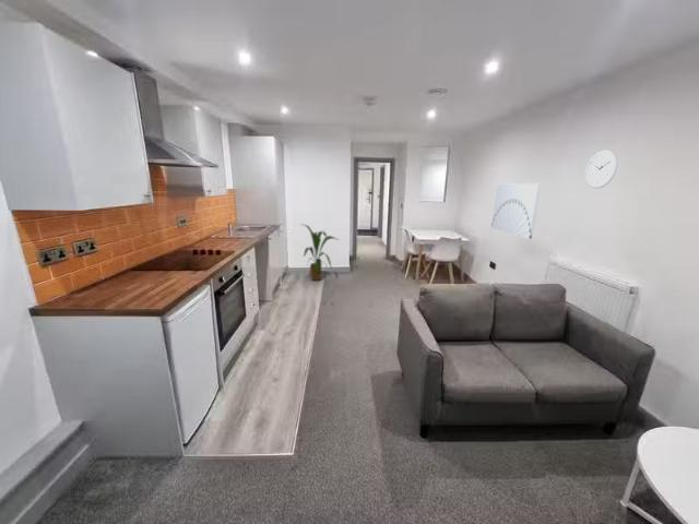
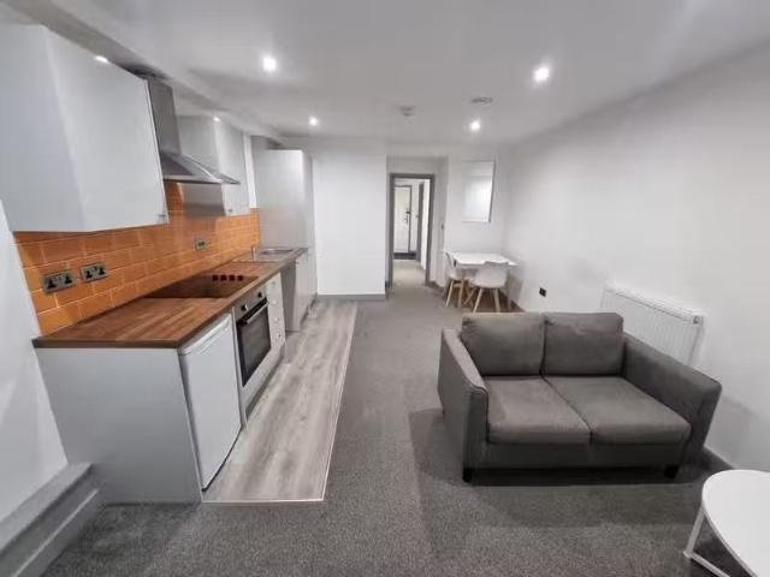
- wall clock (600, 169)
- house plant (321, 252)
- wall art (512, 209)
